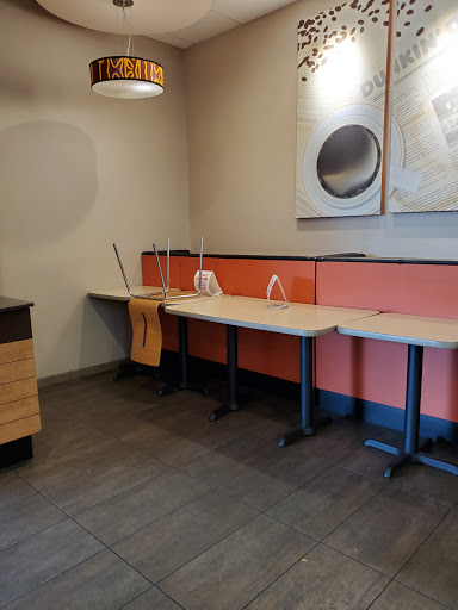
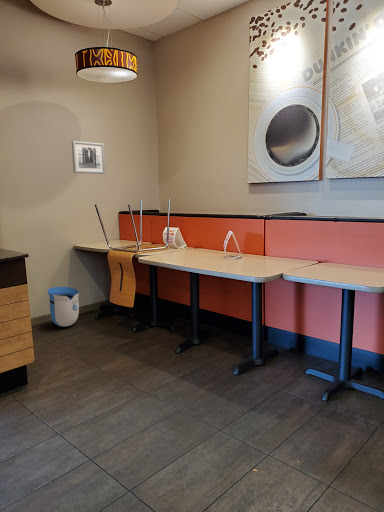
+ sun visor (64, 307)
+ wall art (89, 158)
